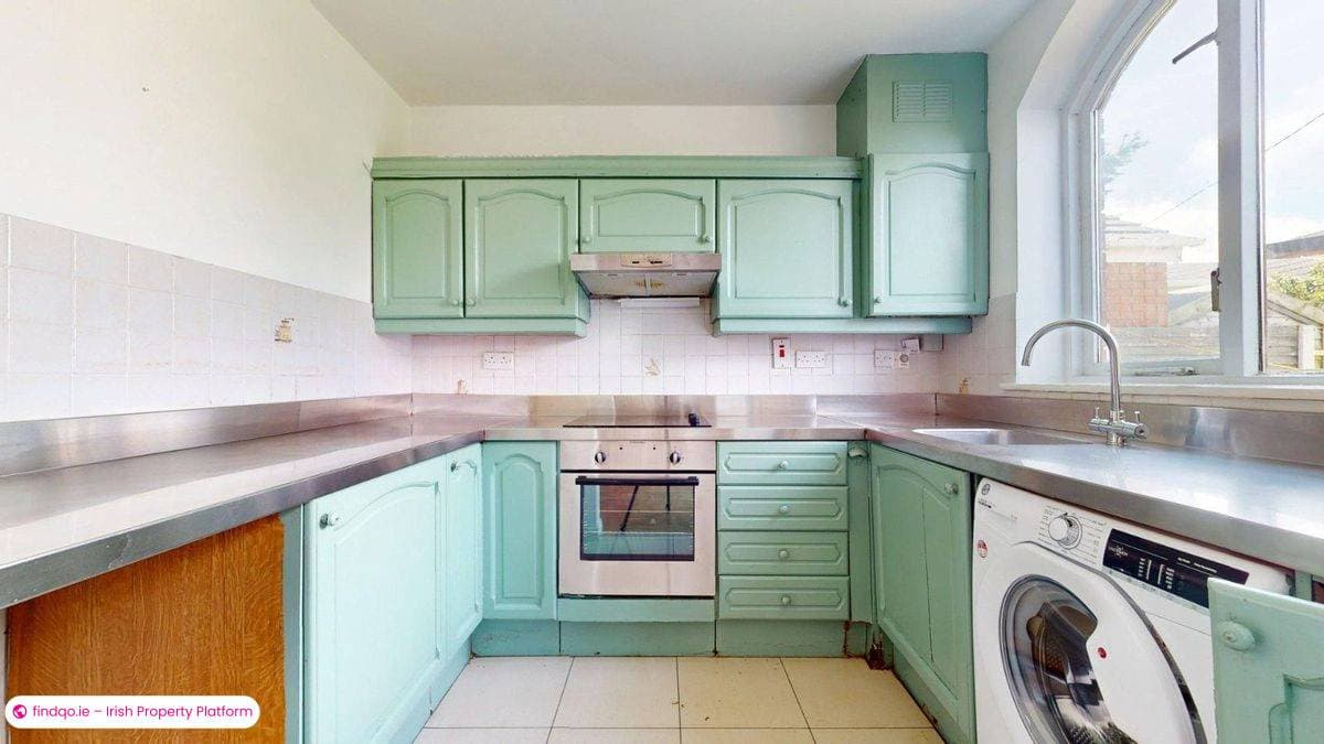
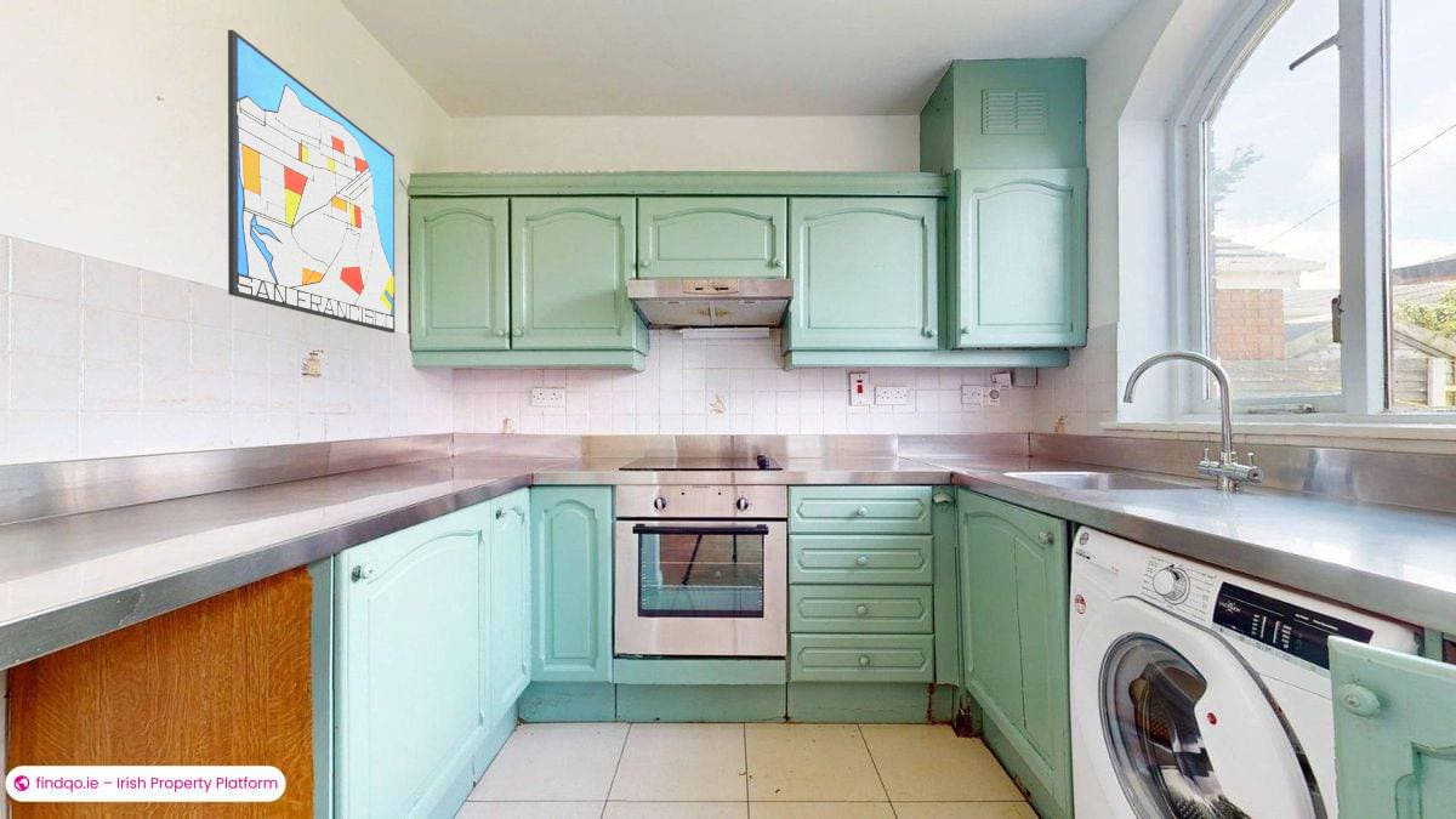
+ wall art (328, 211)
